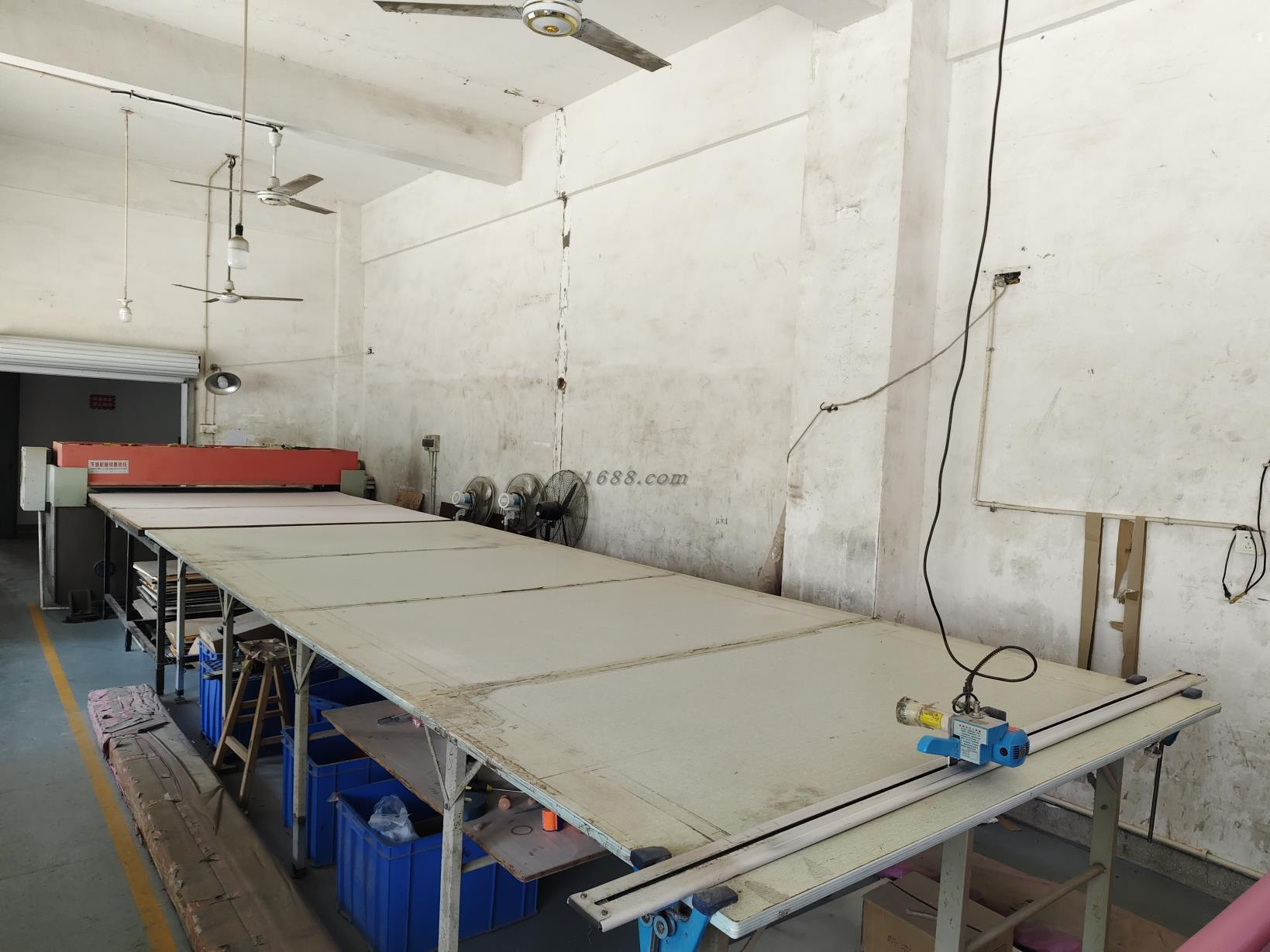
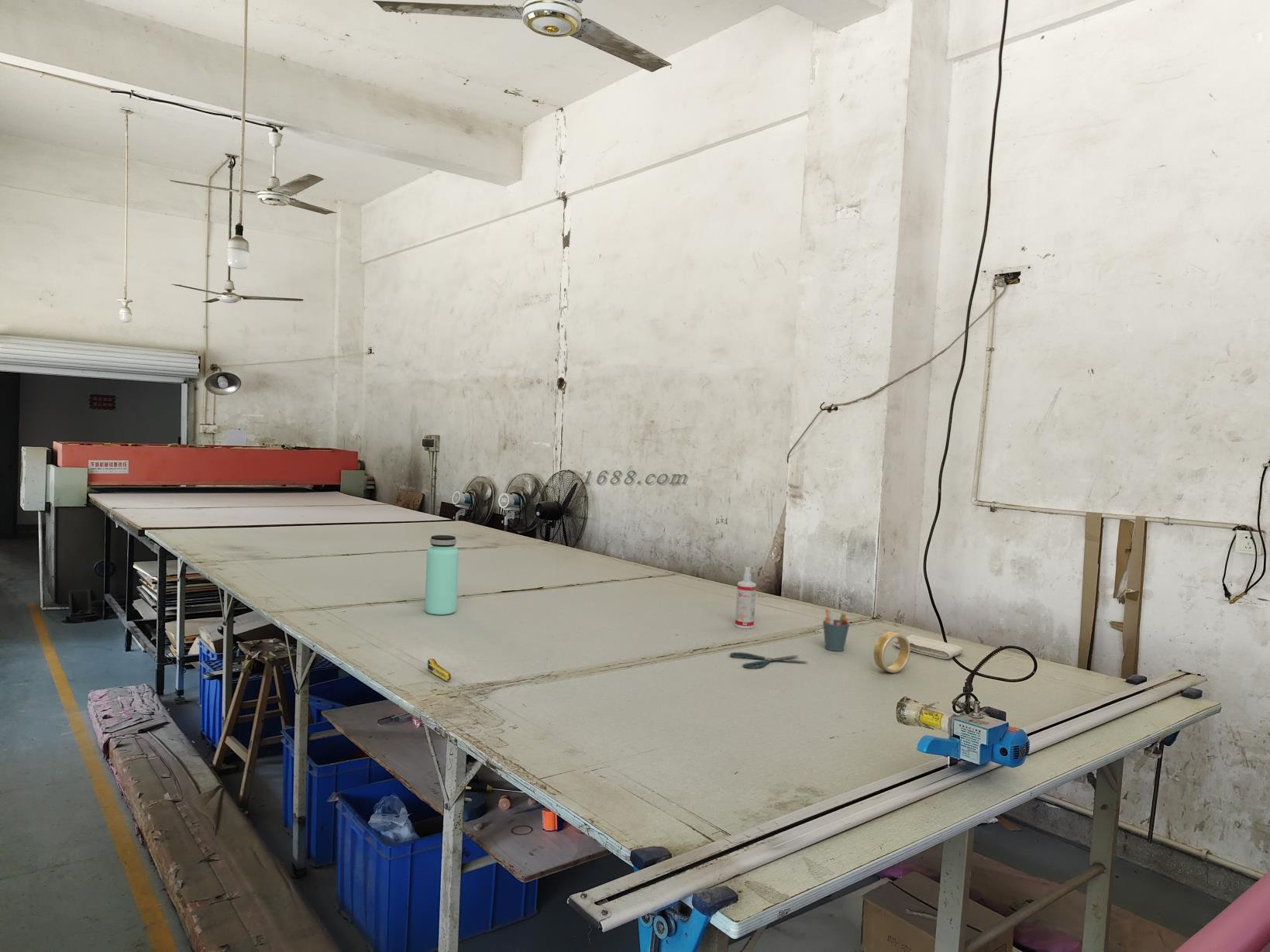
+ pen holder (835, 628)
+ bottle (442, 574)
+ shears (766, 658)
+ spray bottle (745, 596)
+ utility knife (439, 669)
+ ring (899, 652)
+ washcloth (928, 646)
